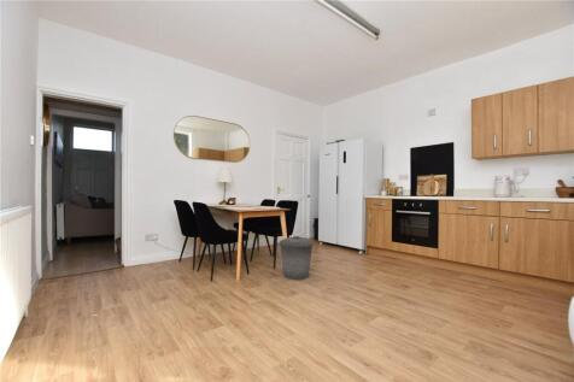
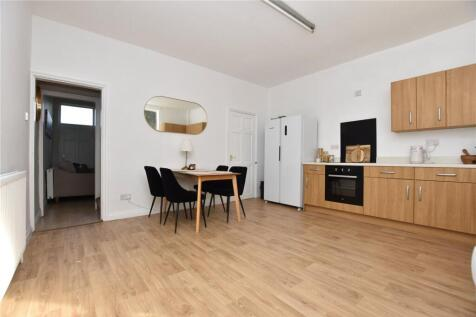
- trash can (295, 255)
